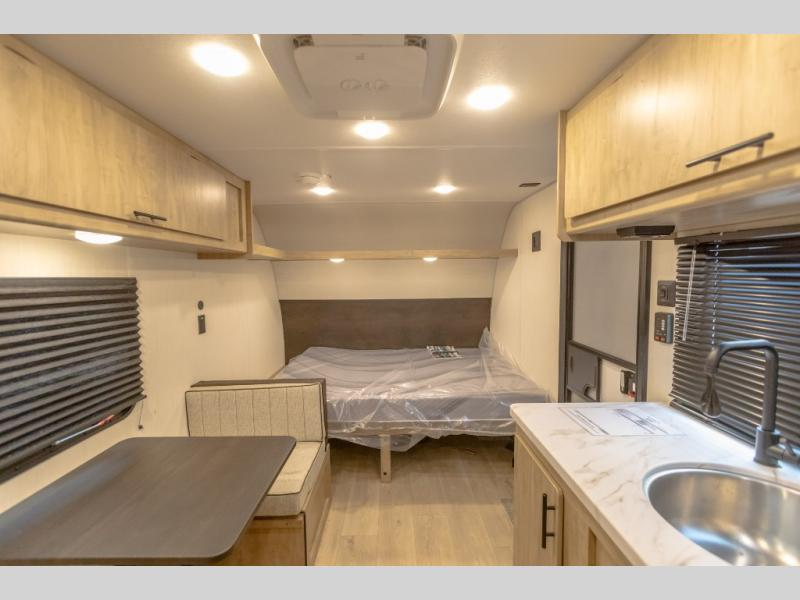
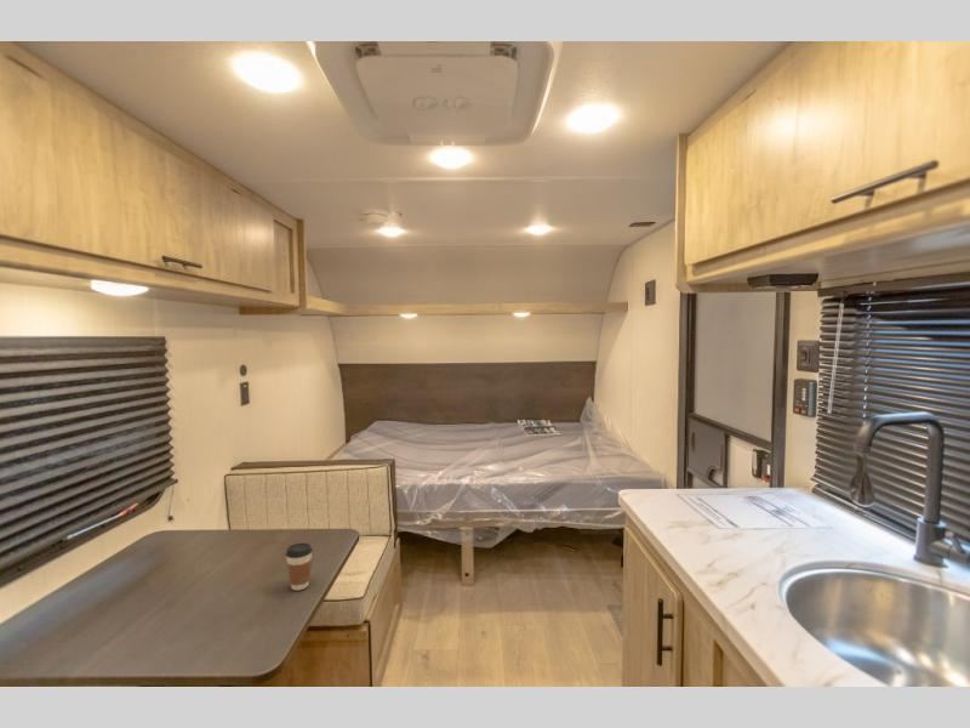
+ coffee cup (299, 565)
